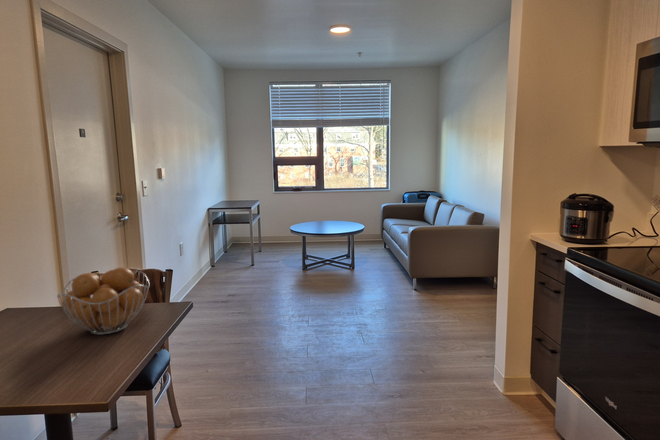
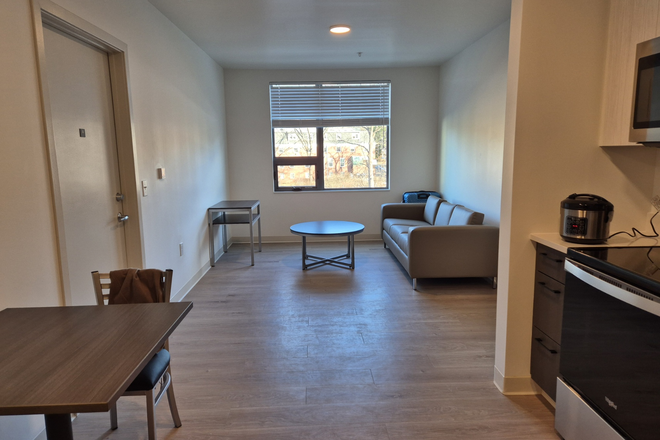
- fruit basket (106, 298)
